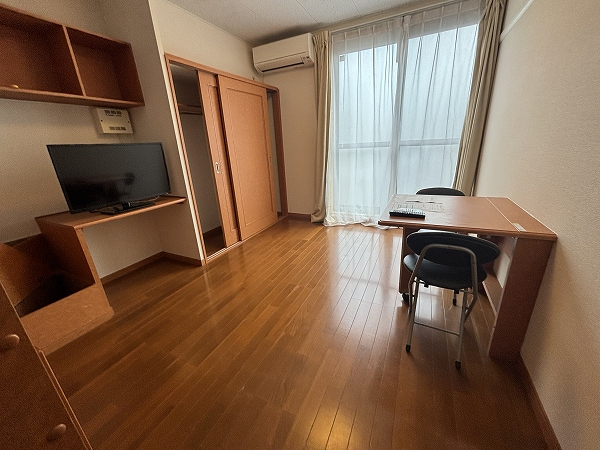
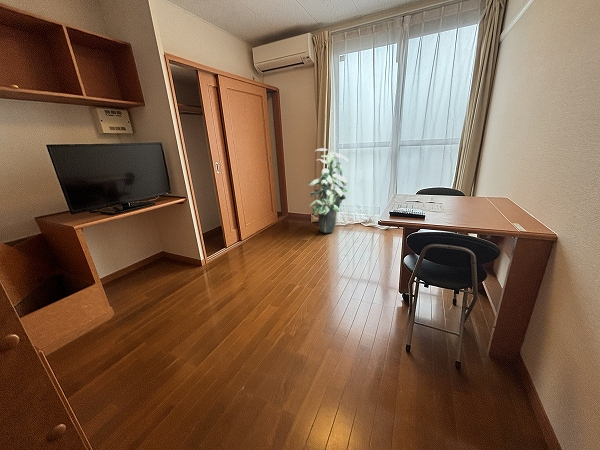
+ indoor plant (327, 191)
